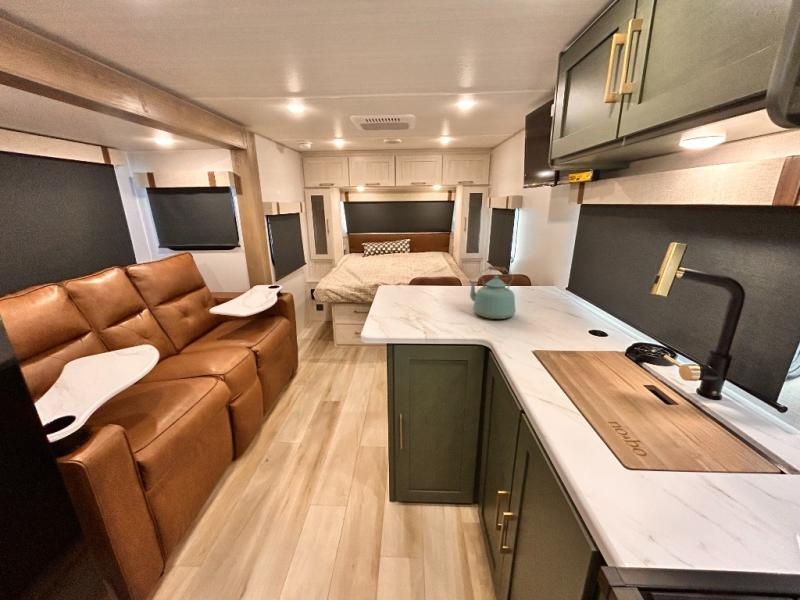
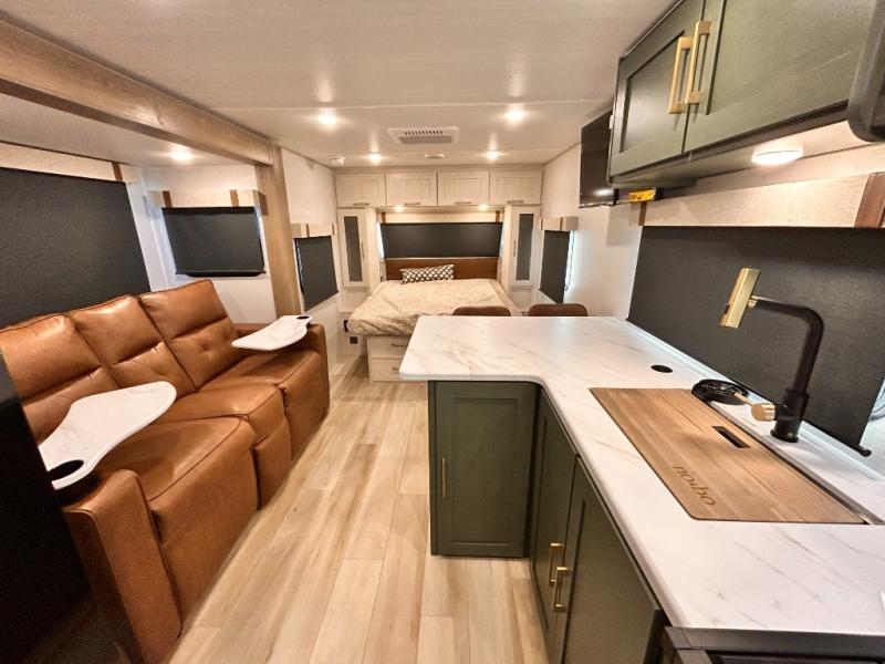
- kettle (491, 290)
